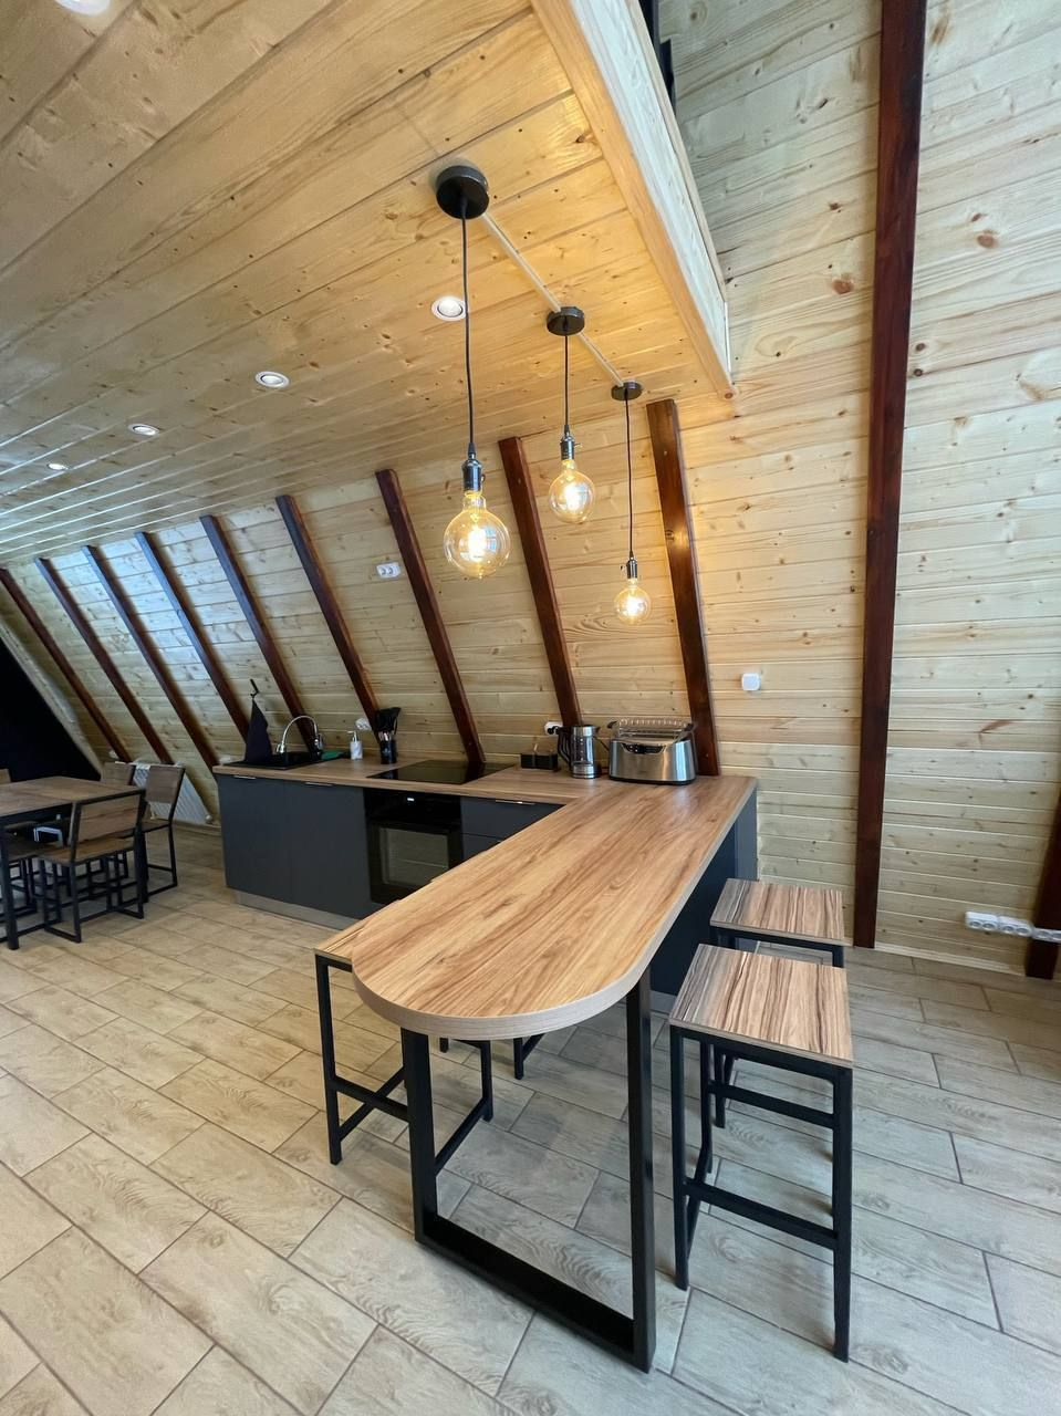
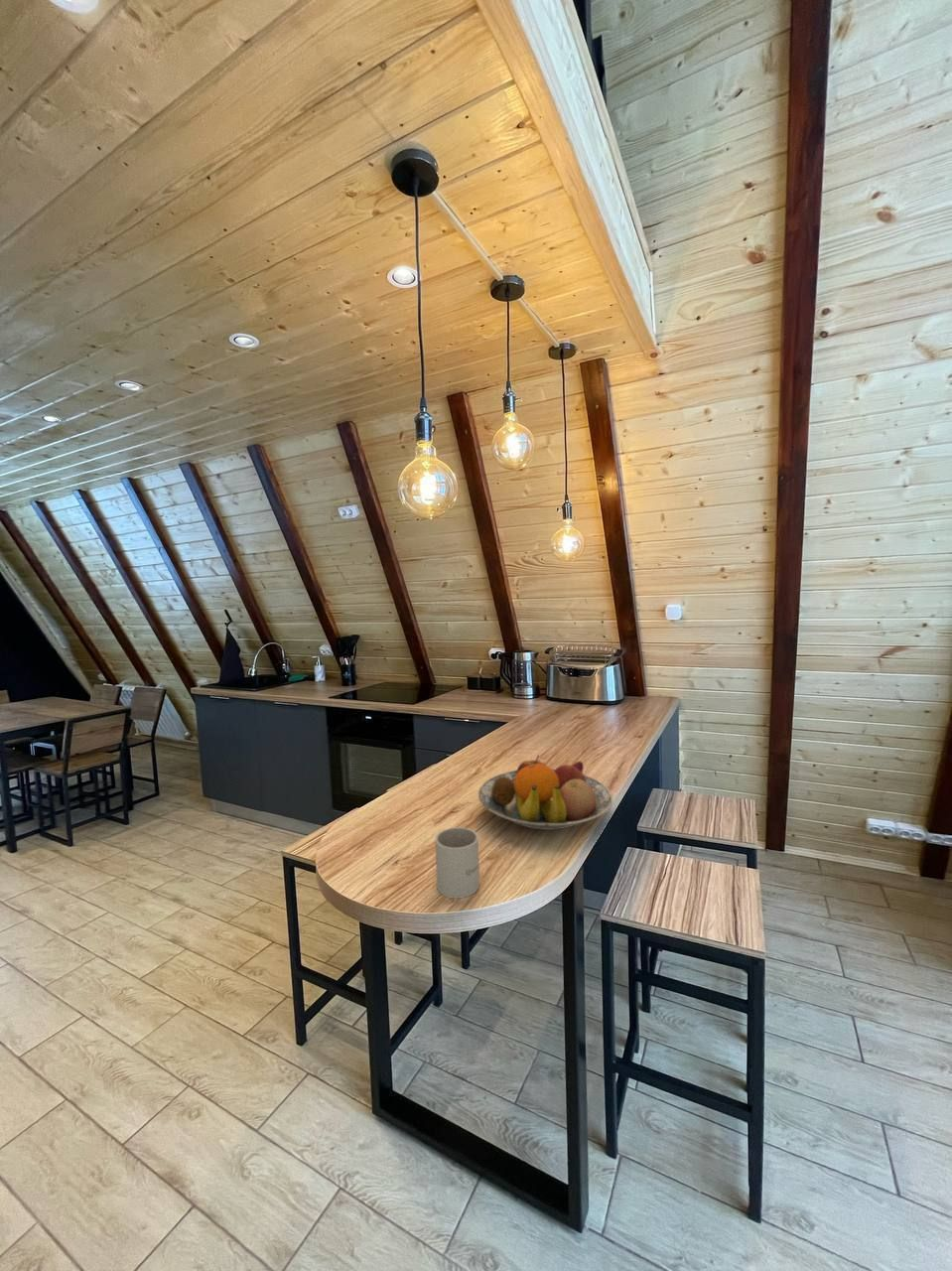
+ mug (463, 857)
+ fruit bowl (544, 787)
